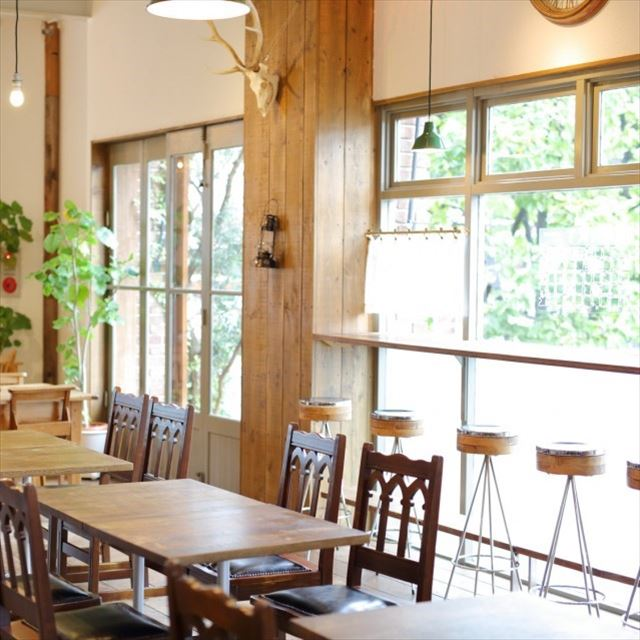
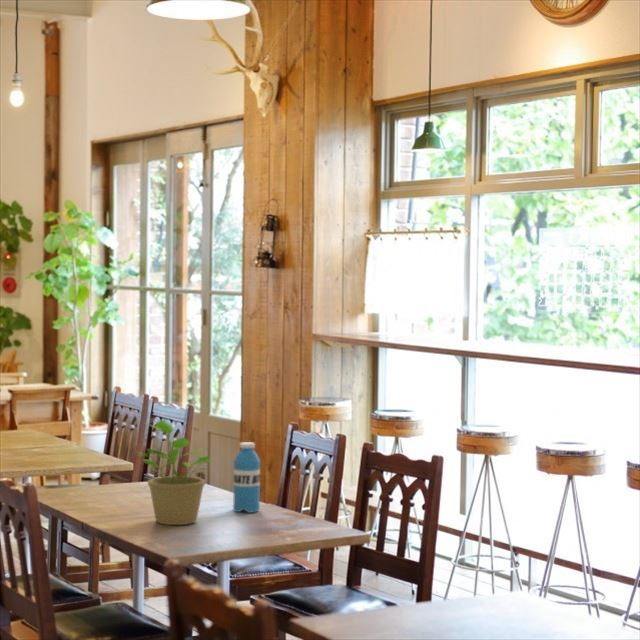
+ potted plant (177, 473)
+ water bottle (246, 476)
